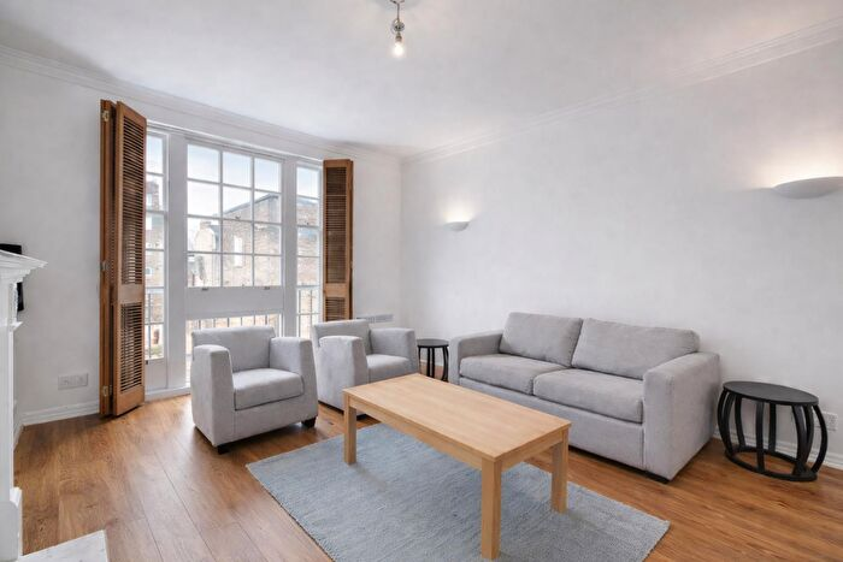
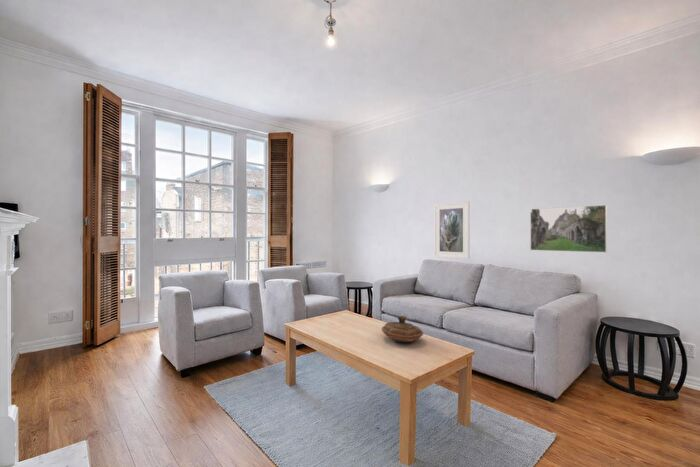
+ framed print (451, 230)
+ decorative bowl (402, 328)
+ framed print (566, 229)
